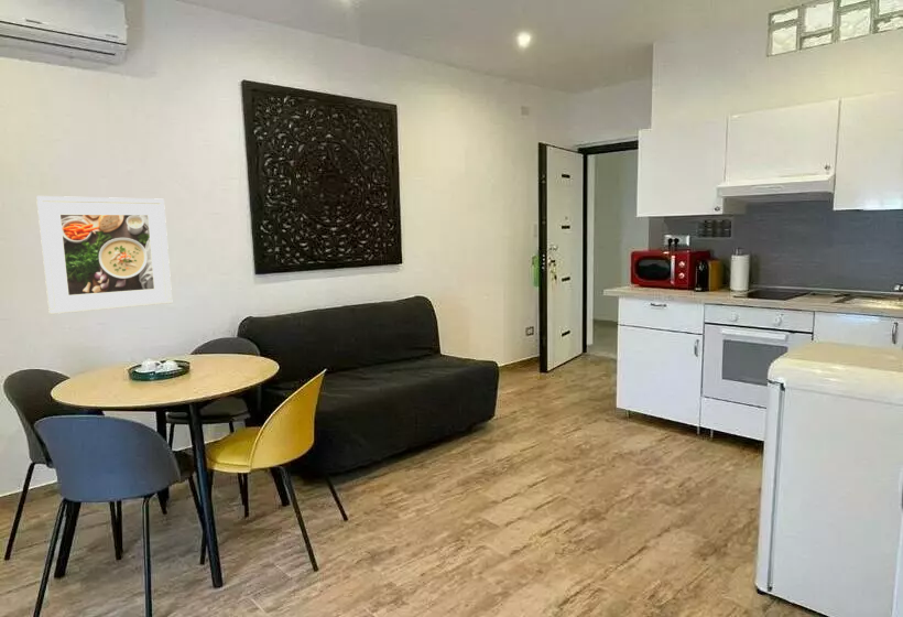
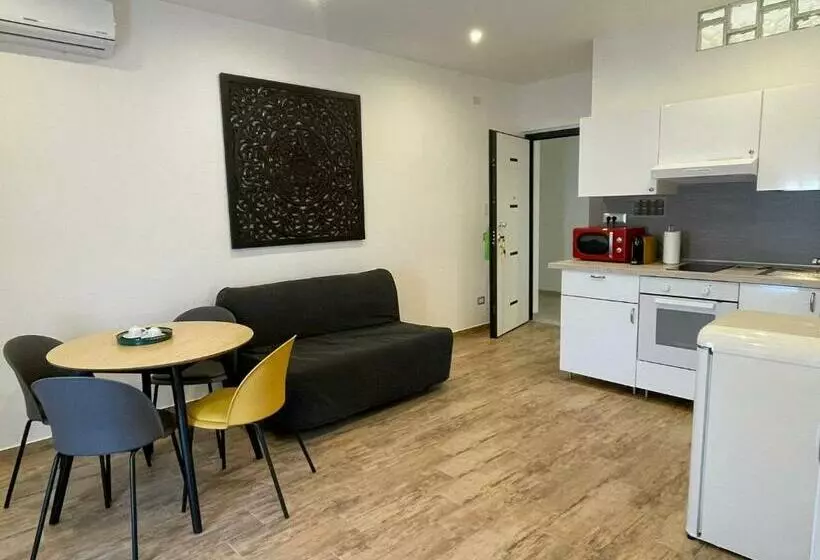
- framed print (109, 253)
